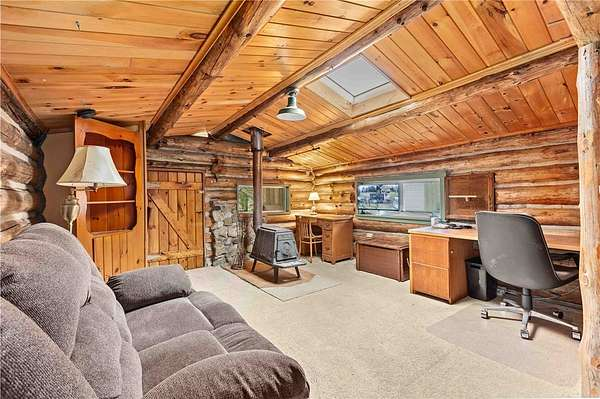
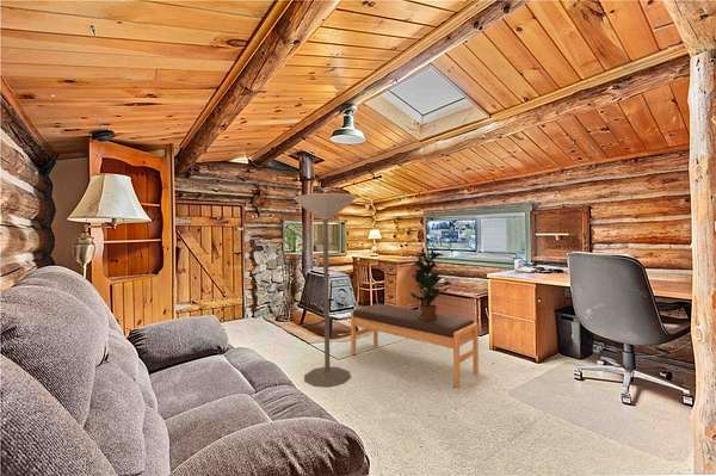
+ bench (409, 338)
+ potted plant (431, 285)
+ floor lamp (326, 286)
